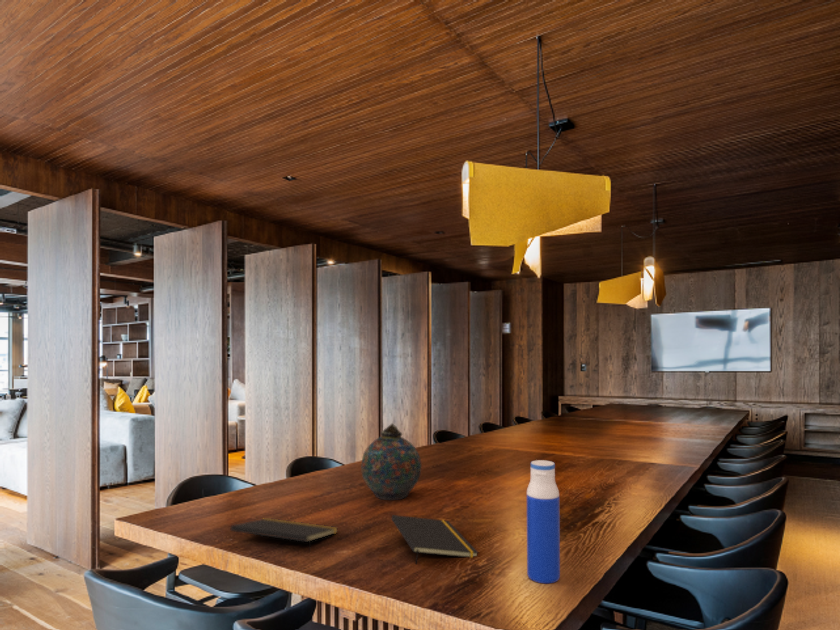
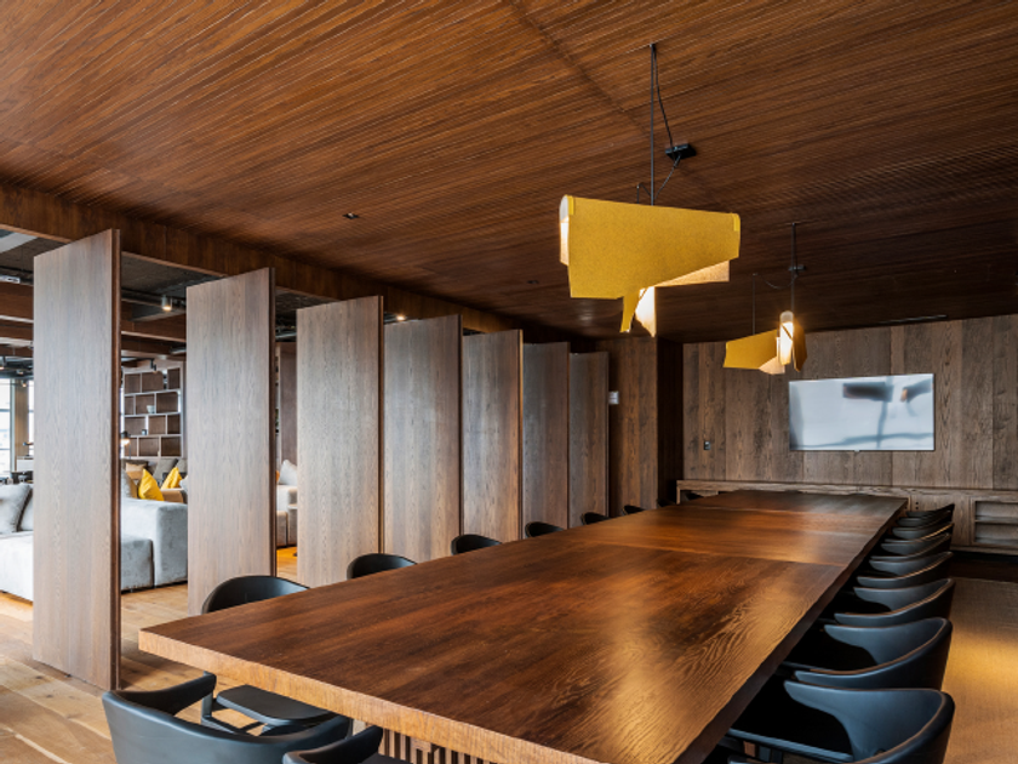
- notepad (285, 529)
- water bottle (543, 519)
- notepad (432, 535)
- snuff bottle (391, 460)
